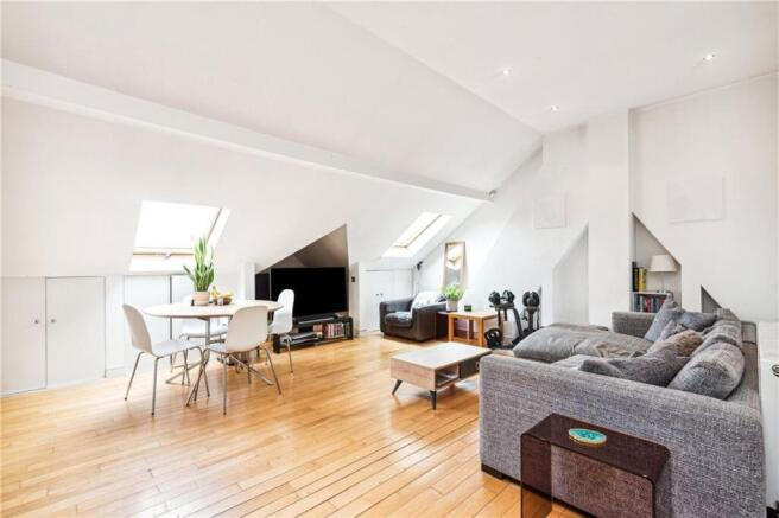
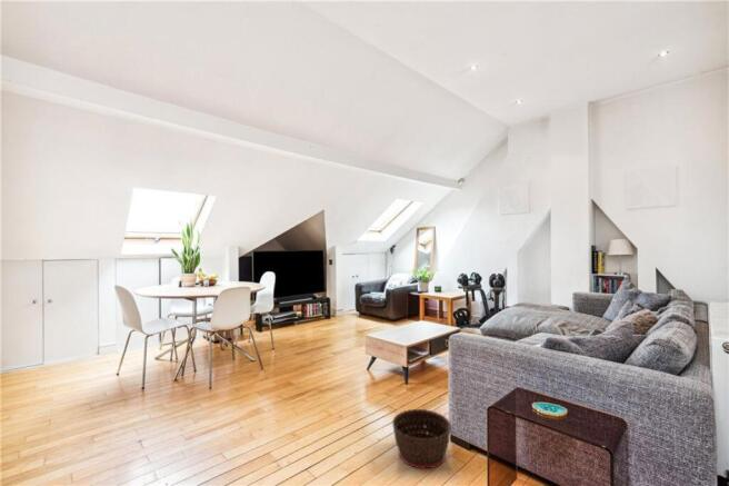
+ basket (421, 438)
